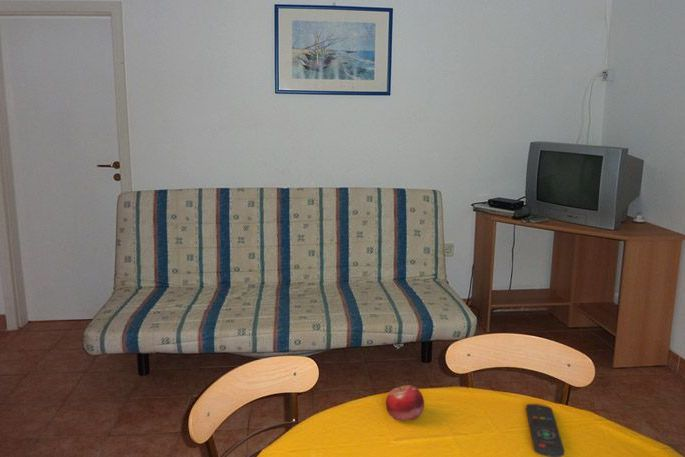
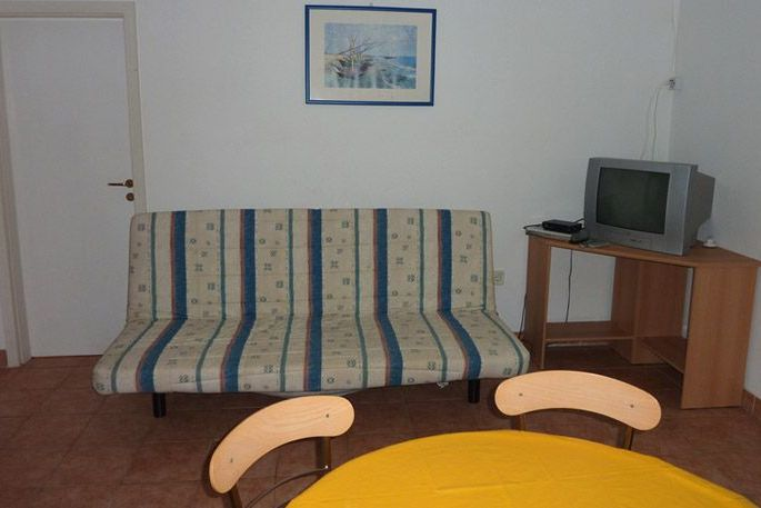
- fruit (405, 401)
- remote control (543, 428)
